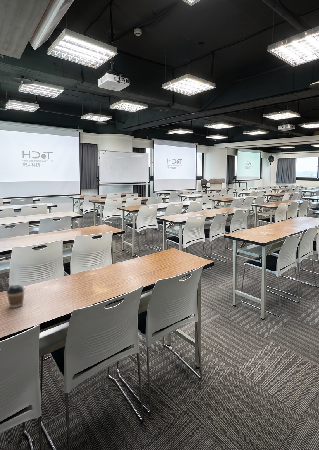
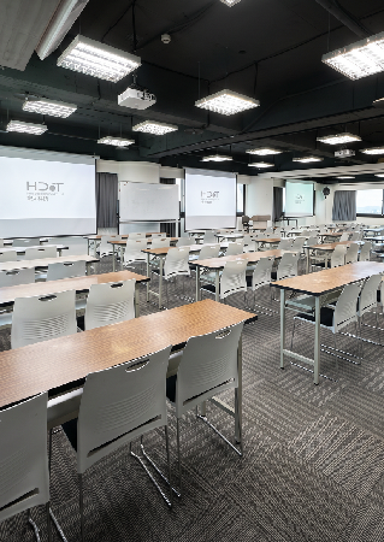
- coffee cup (15, 295)
